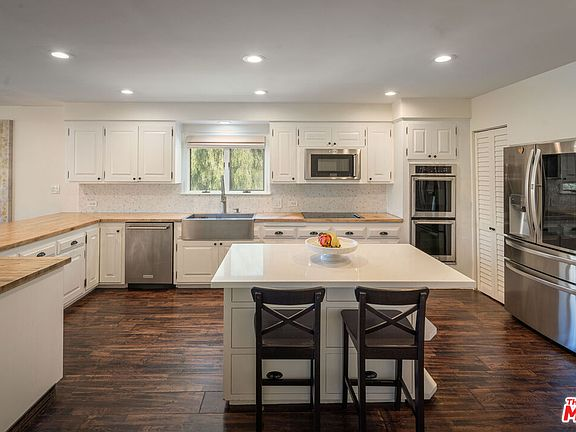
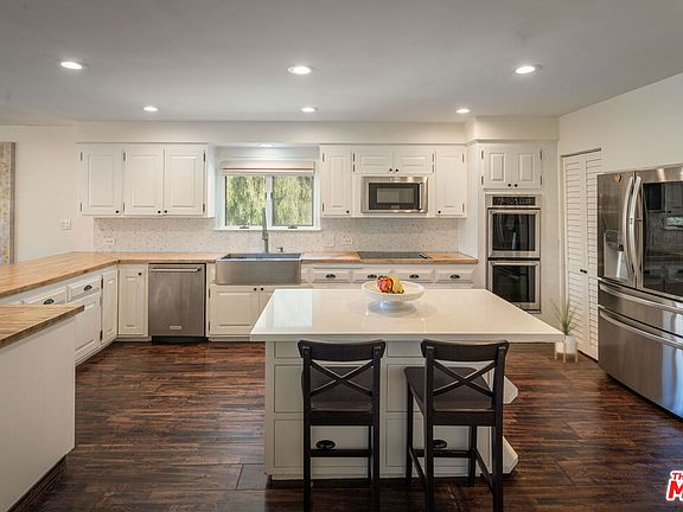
+ house plant (567, 326)
